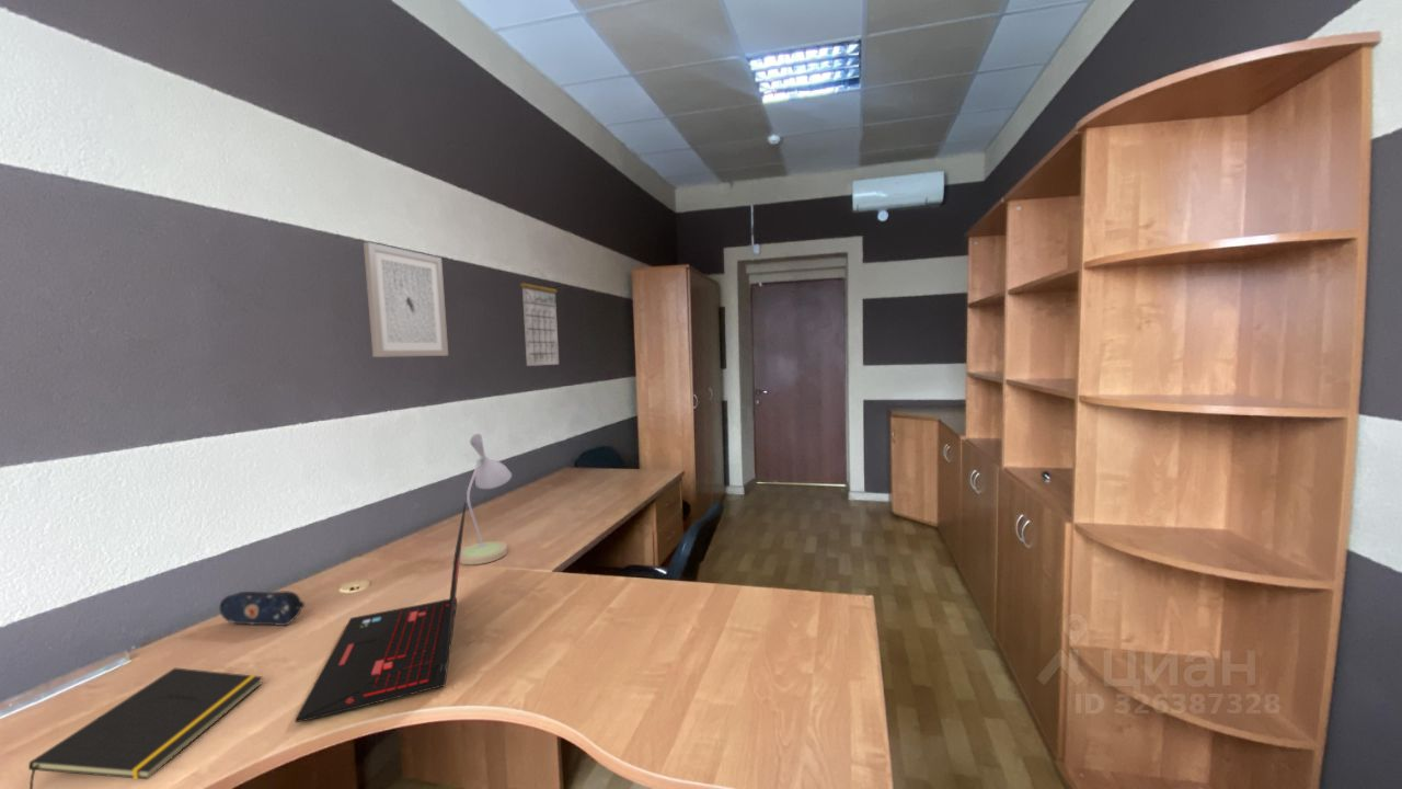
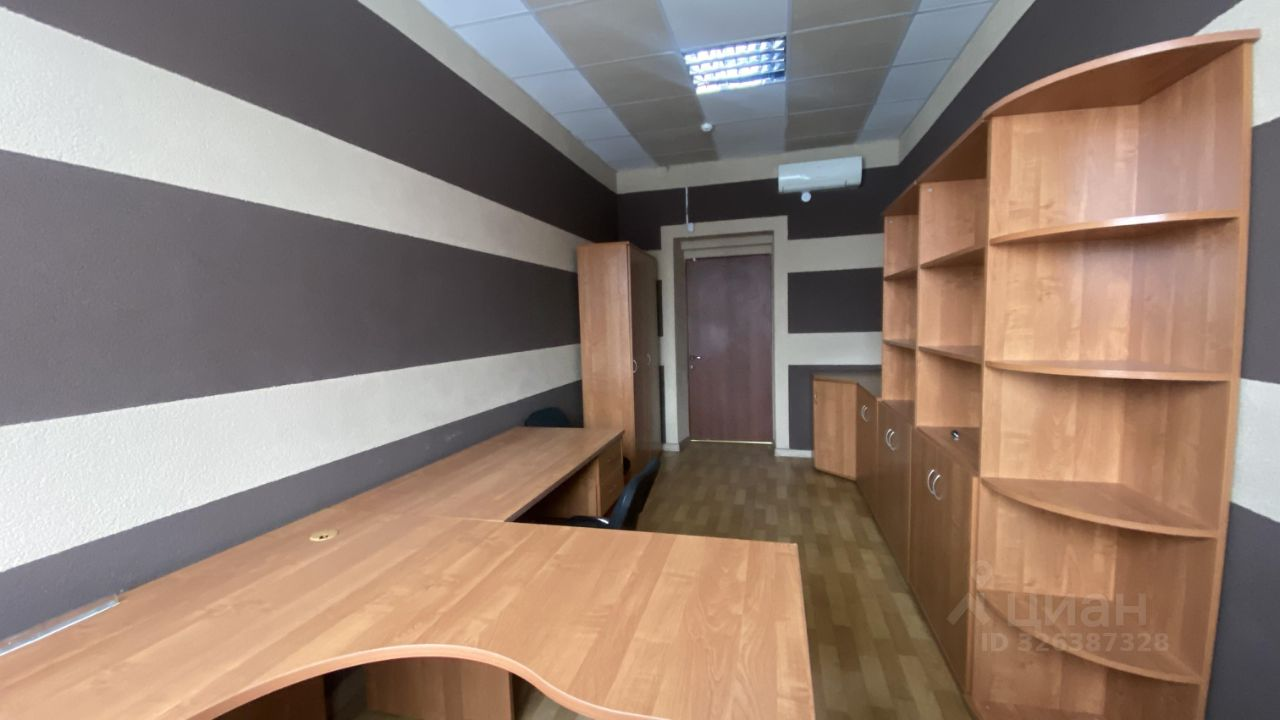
- wall art (409, 304)
- calendar (540, 316)
- desk lamp (484, 488)
- notepad (162, 717)
- laptop (399, 608)
- pencil case (260, 607)
